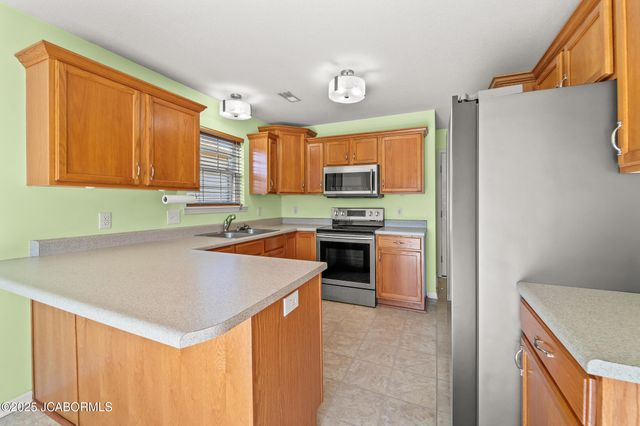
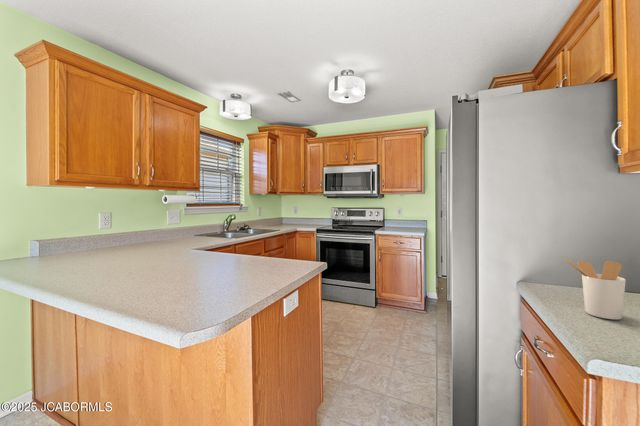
+ utensil holder (592, 285)
